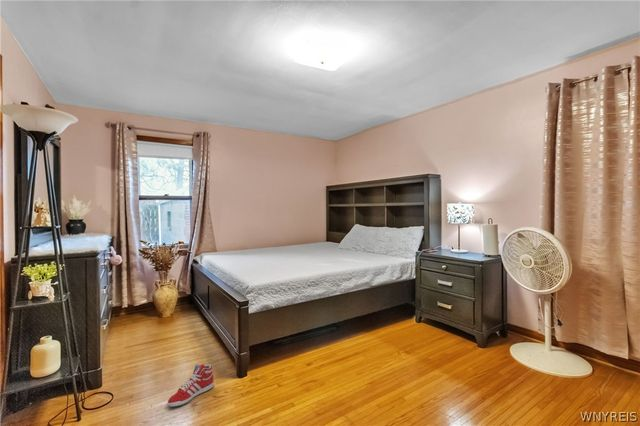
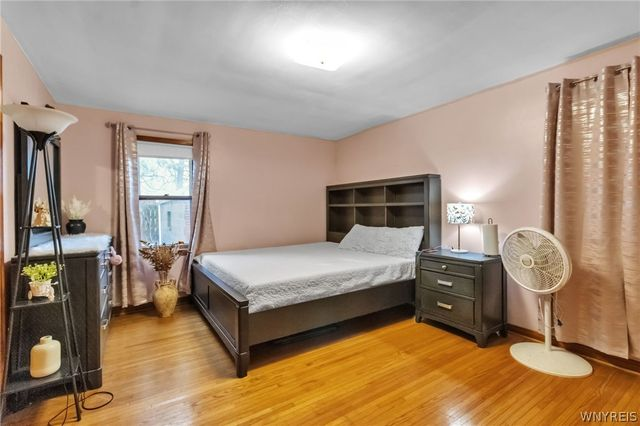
- sneaker (191, 382)
